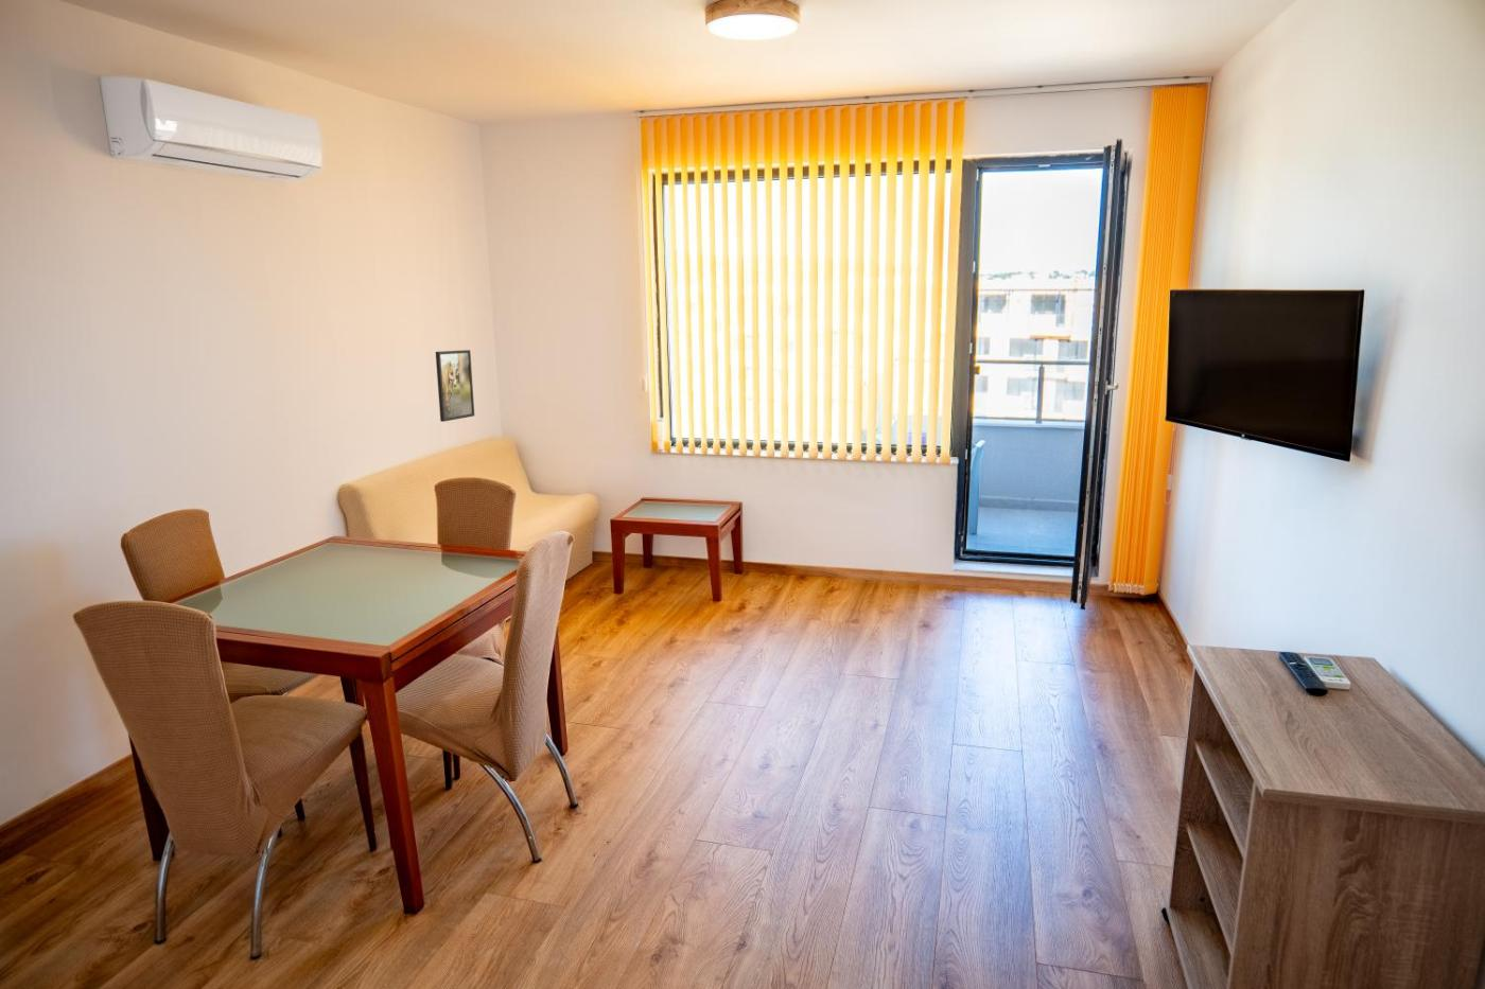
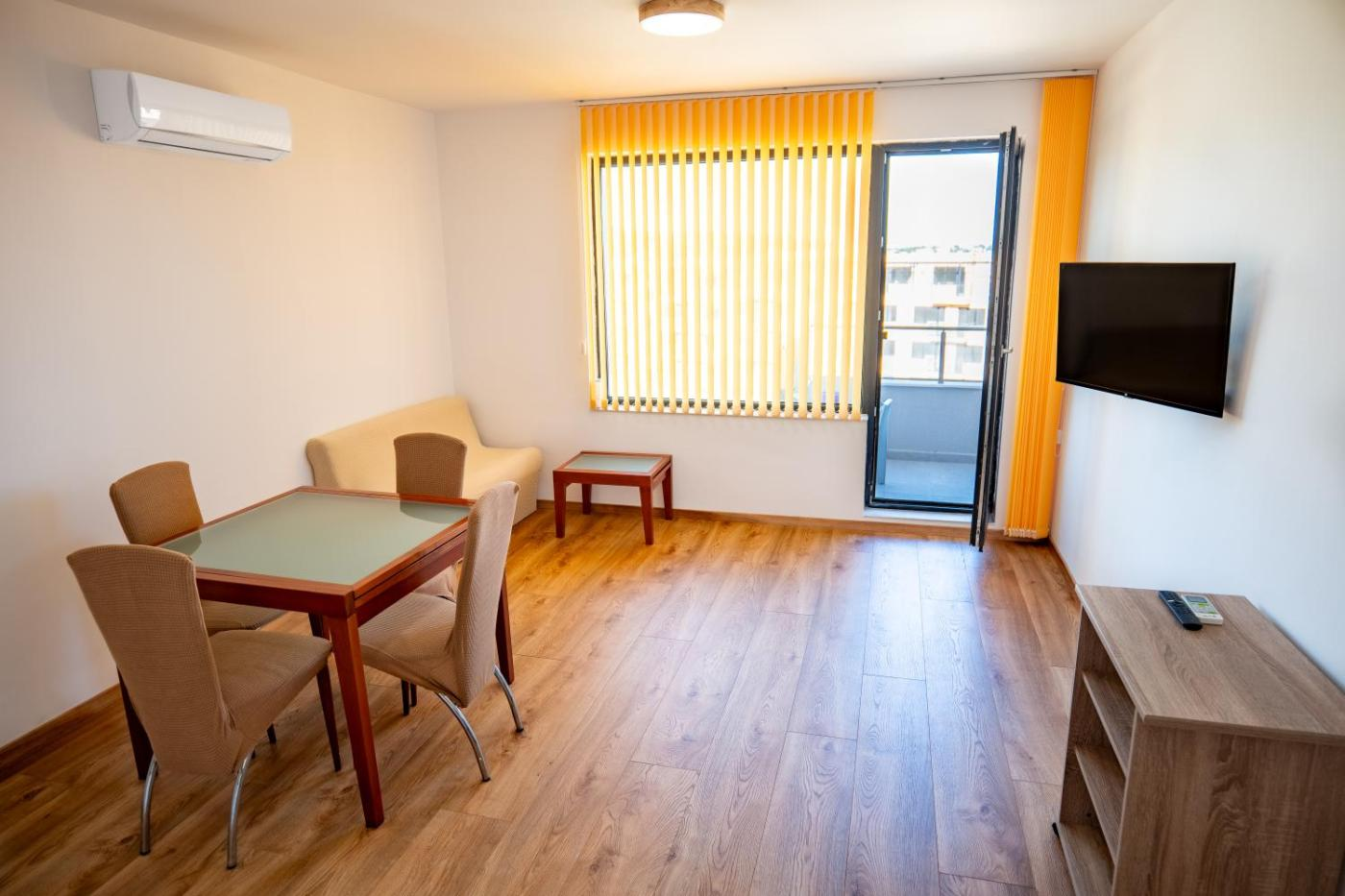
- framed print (455, 385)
